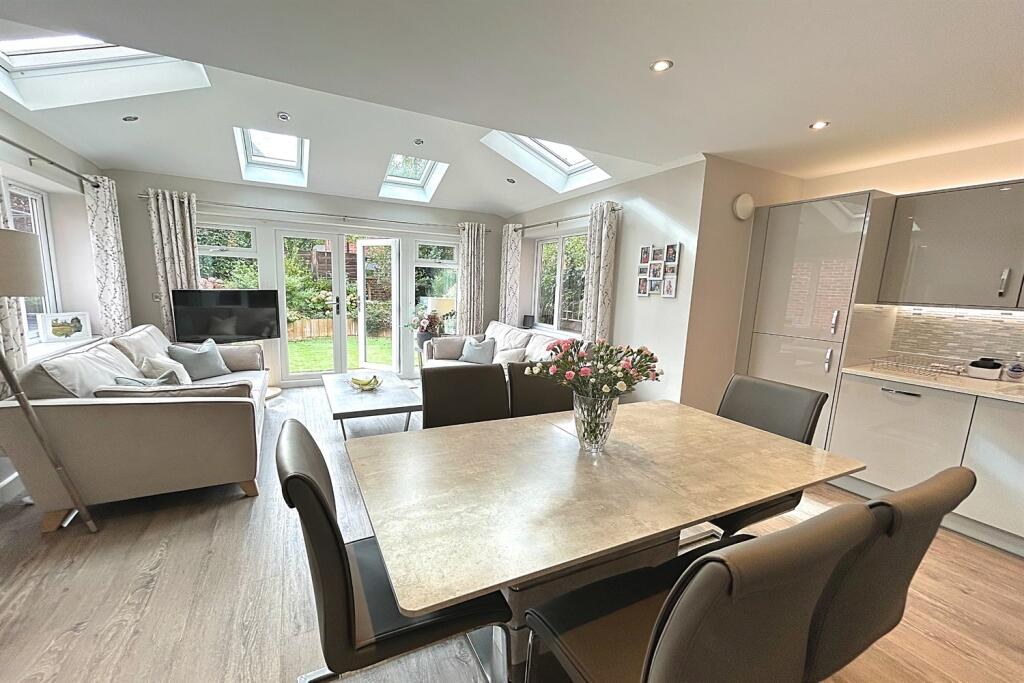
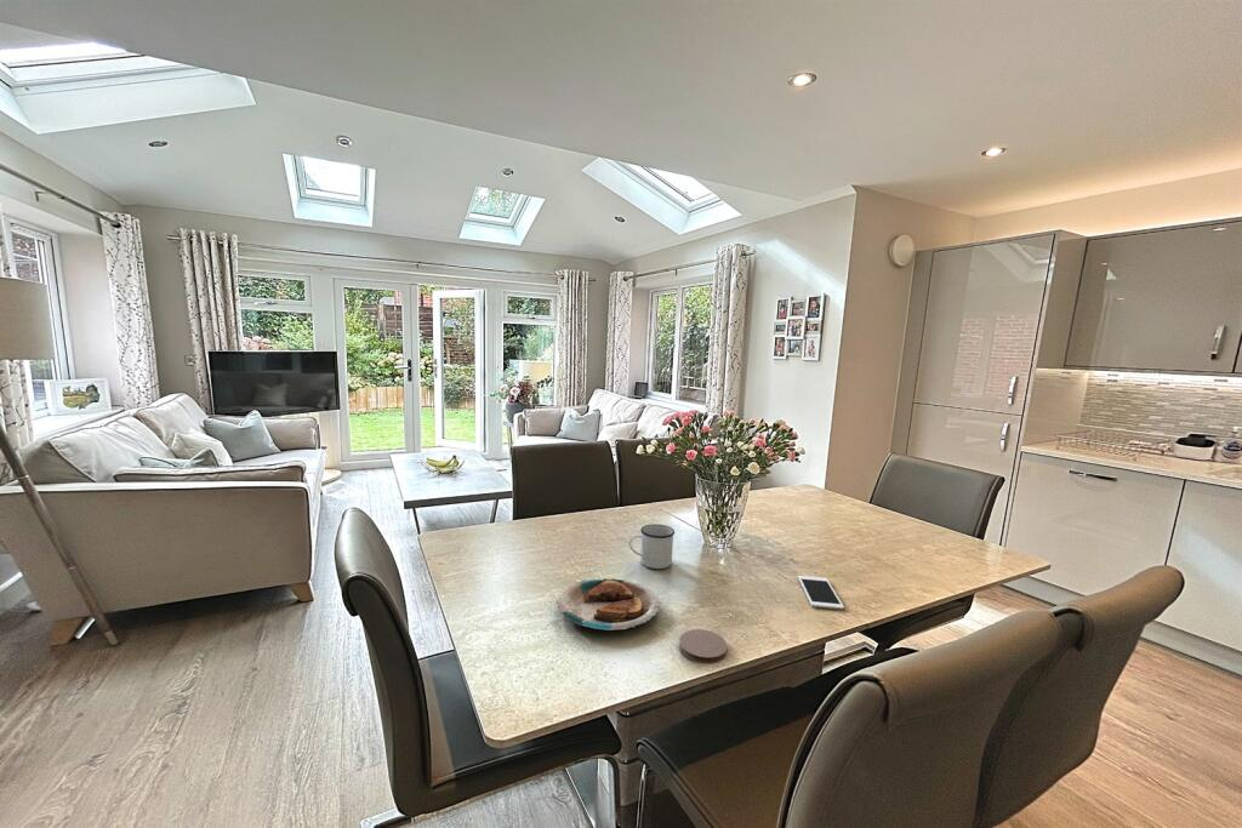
+ plate (606, 601)
+ mug (651, 546)
+ coaster (702, 645)
+ cell phone (819, 590)
